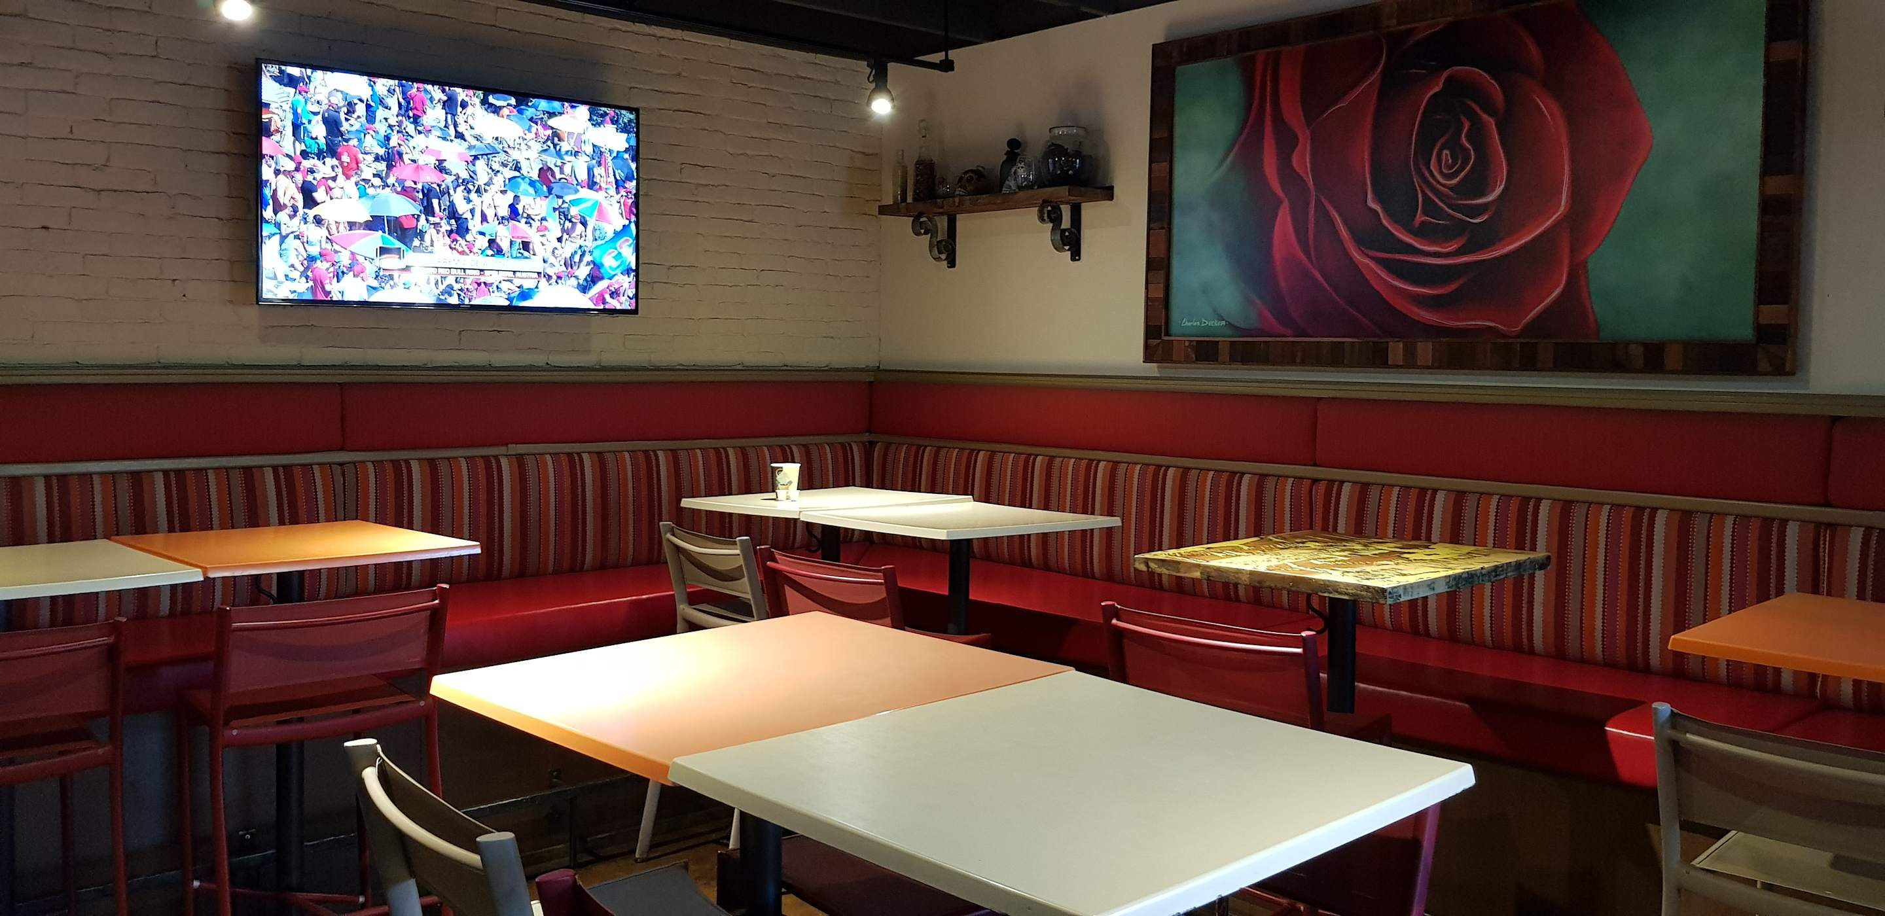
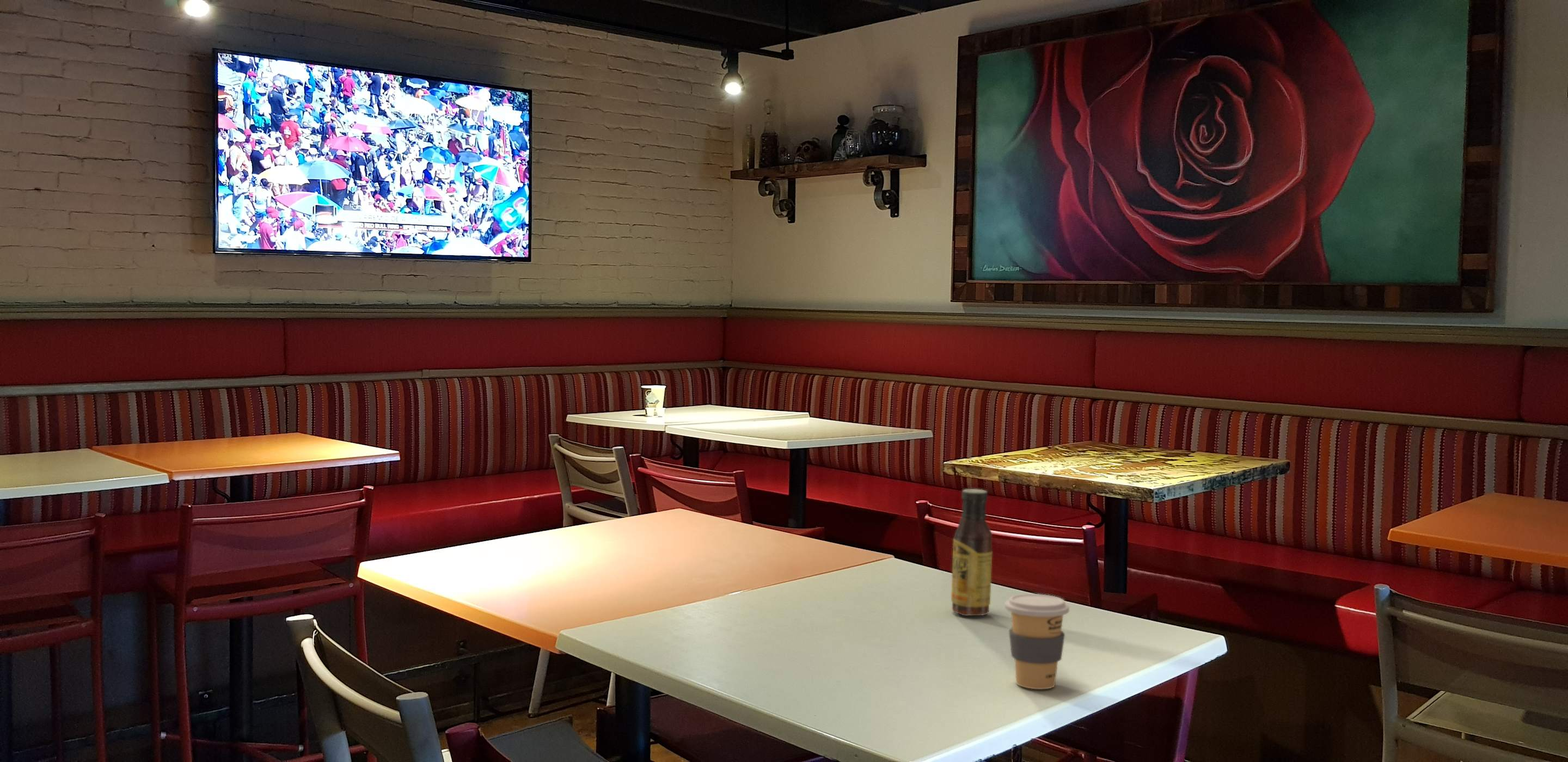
+ sauce bottle (972, 551)
+ coffee cup (1036, 641)
